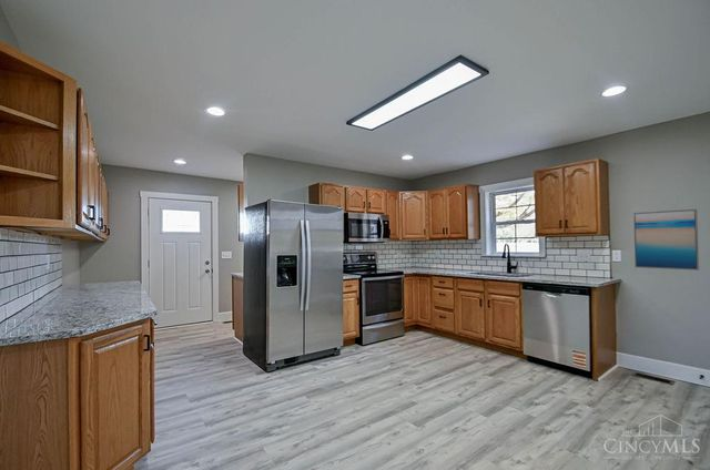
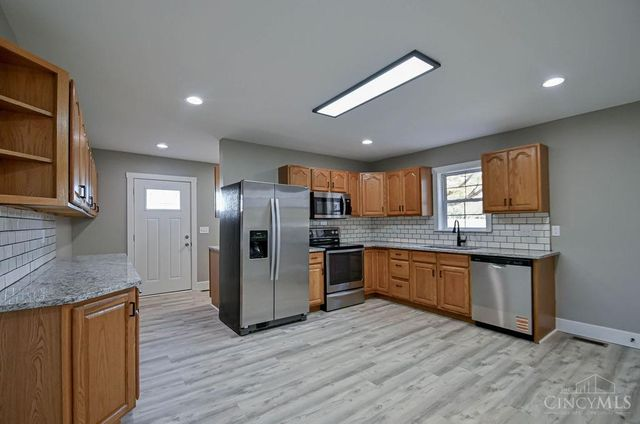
- wall art (665, 239)
